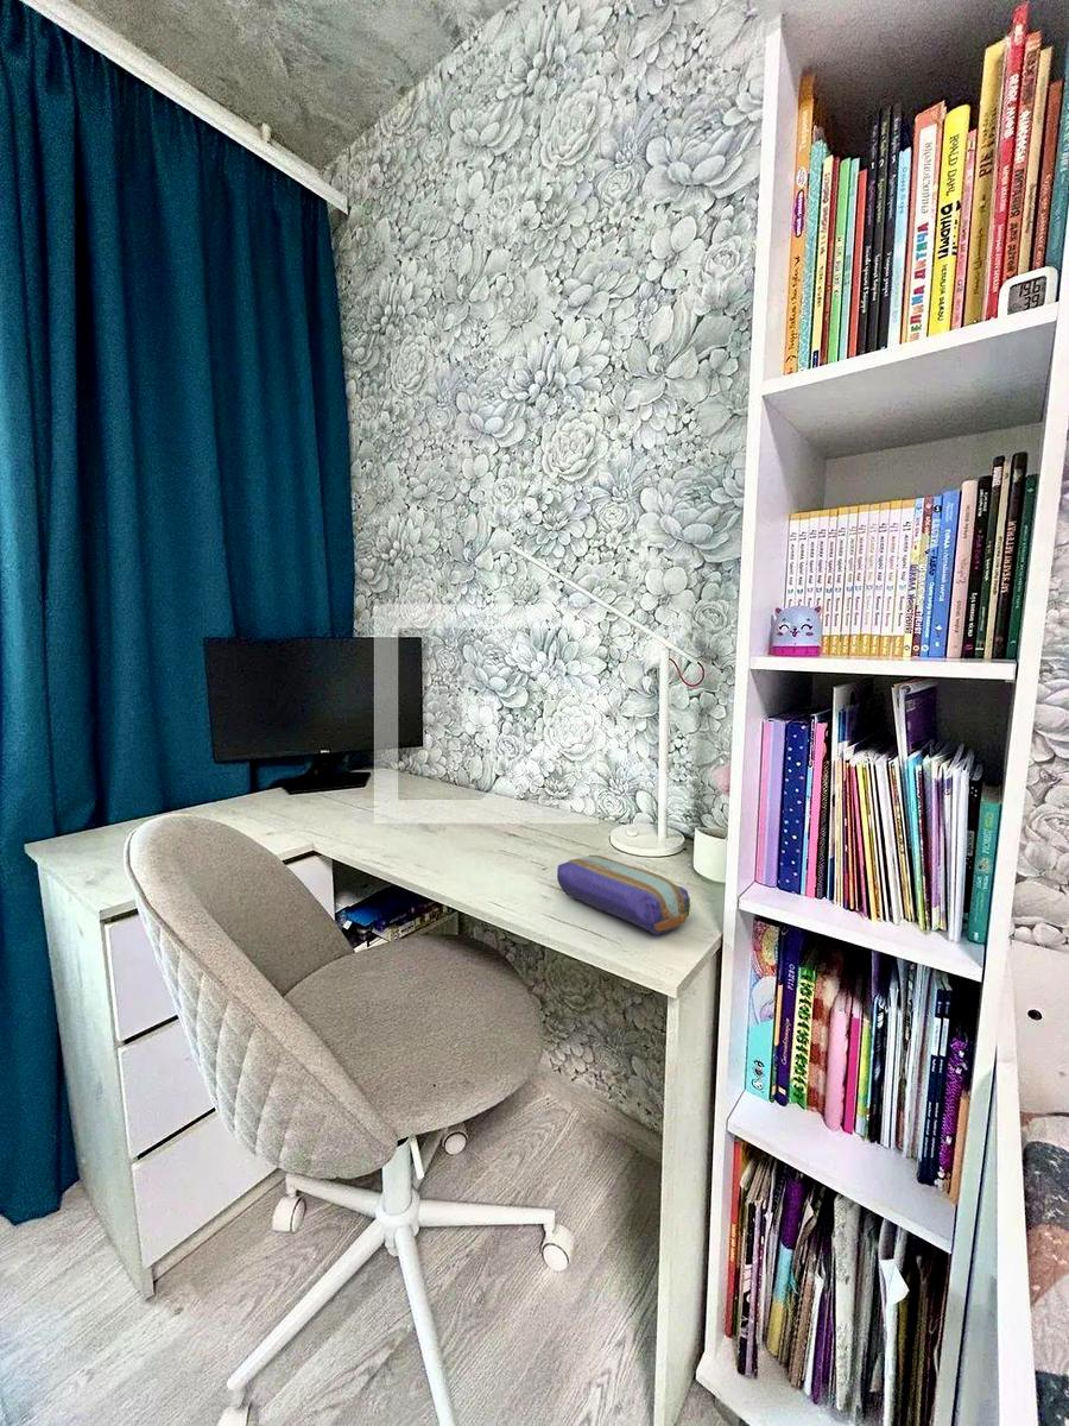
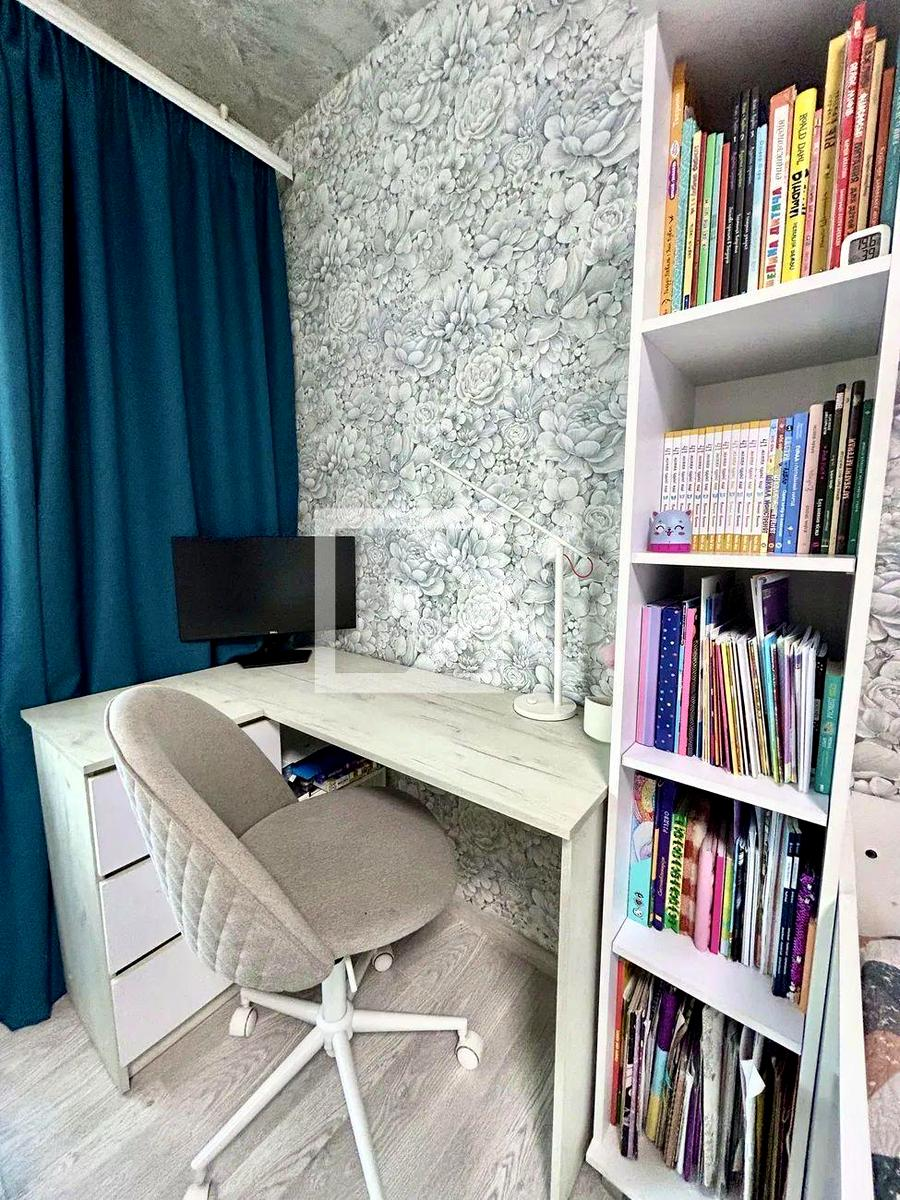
- pencil case (620, 890)
